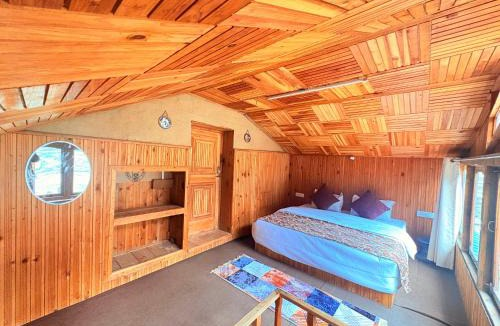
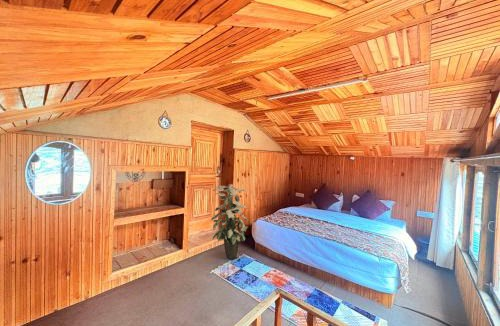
+ indoor plant (229, 220)
